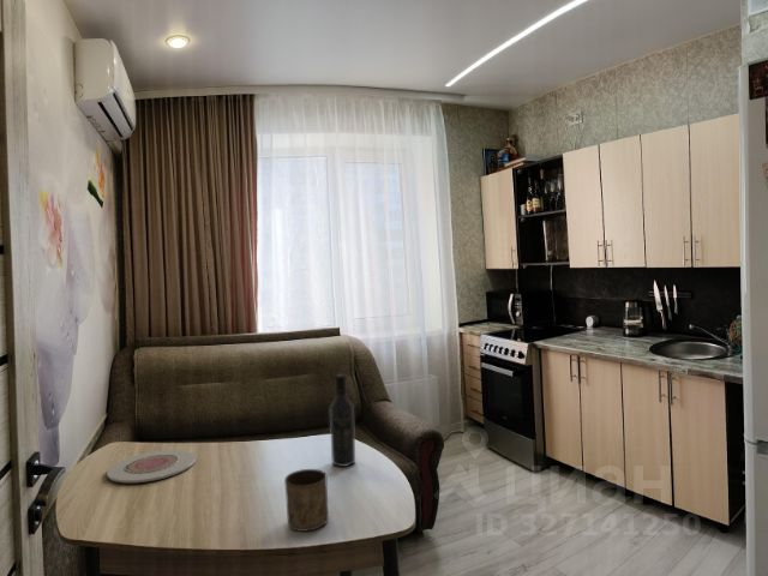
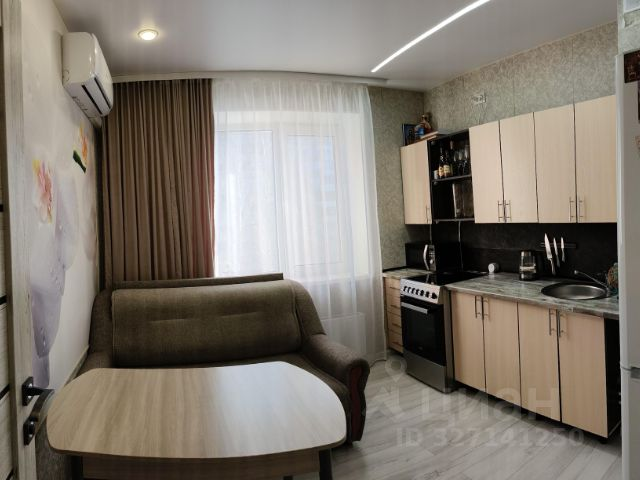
- cup (306, 499)
- plate (152, 464)
- wine bottle (342, 419)
